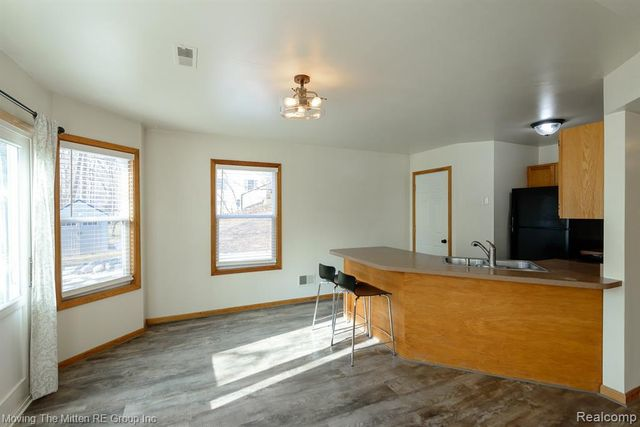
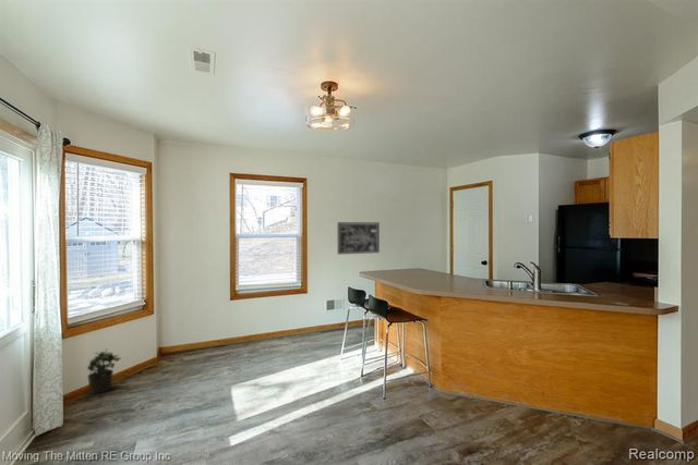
+ wall art (359, 237)
+ potted plant (103, 369)
